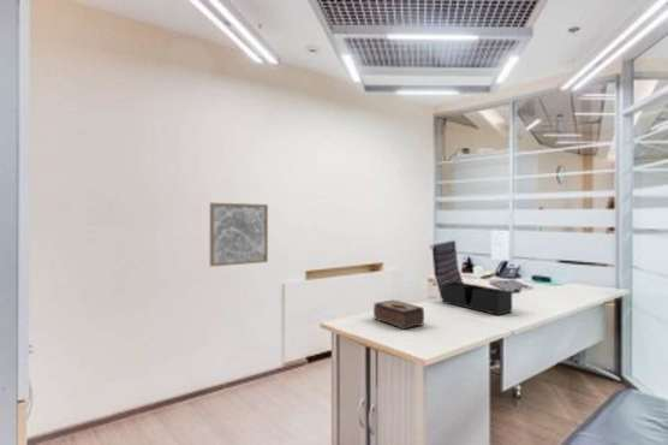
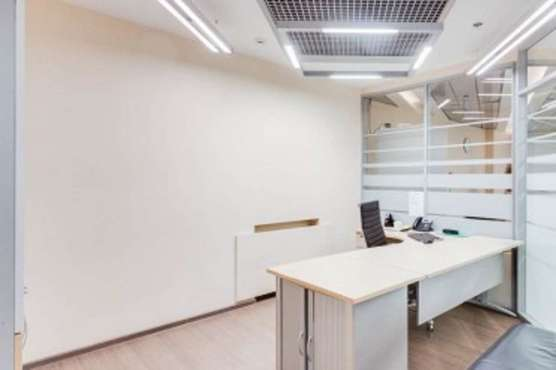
- desk organizer (475, 297)
- wall art (239, 233)
- tissue box (398, 313)
